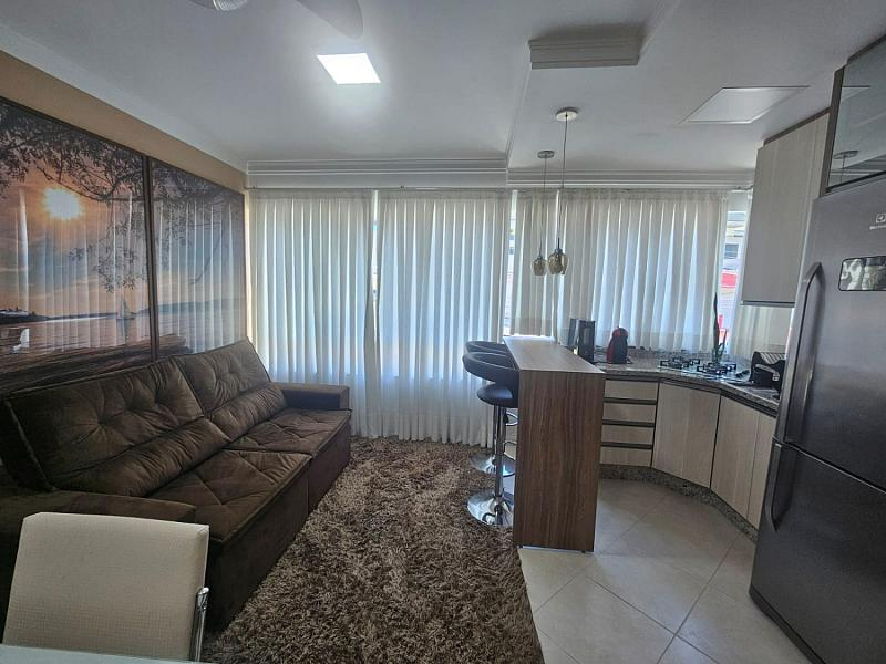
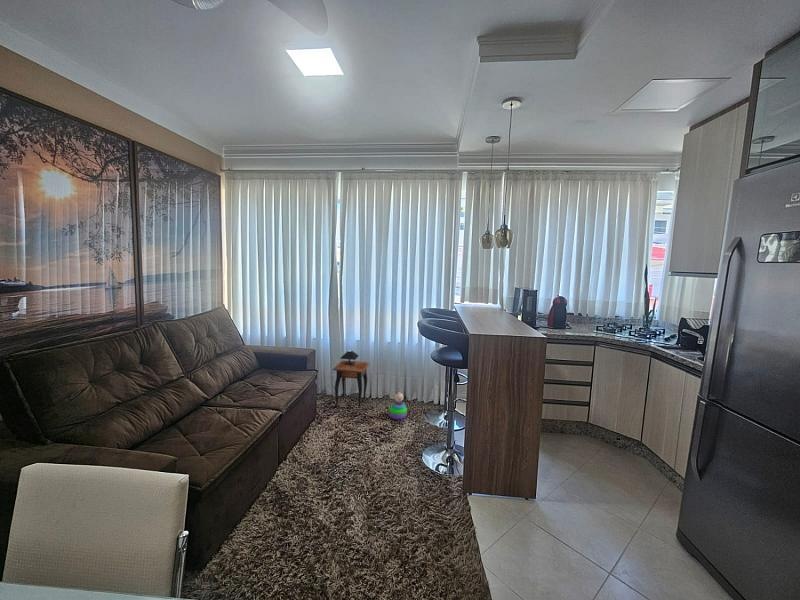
+ stacking toy (398, 404)
+ side table (351, 377)
